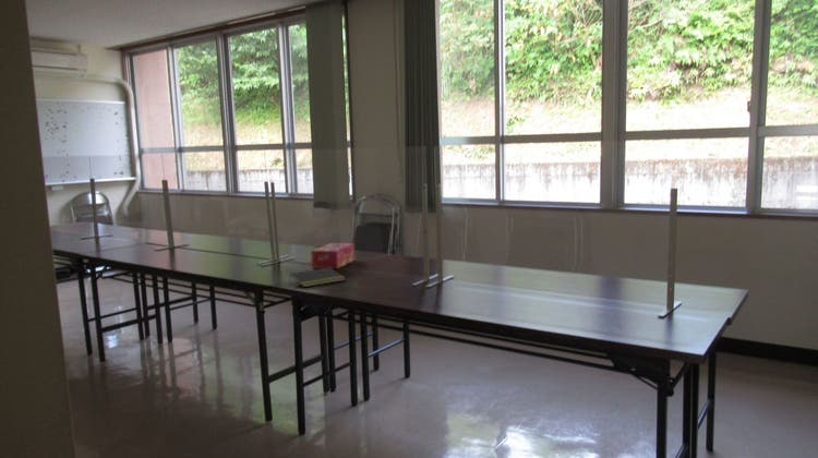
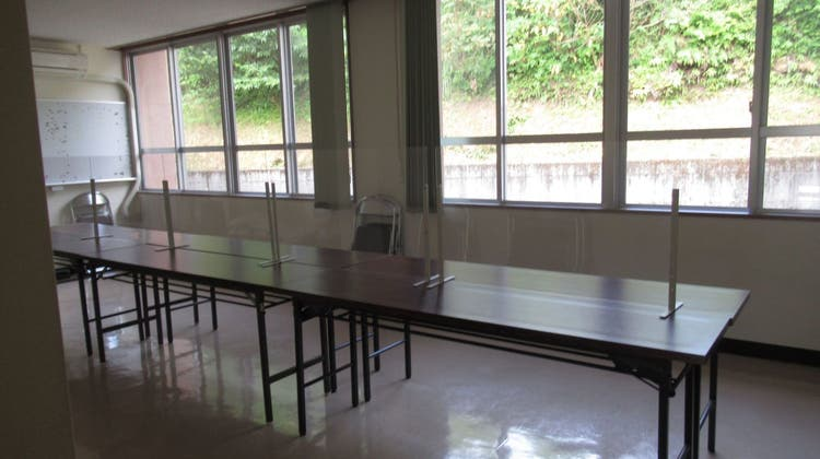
- notepad (317, 276)
- tissue box (334, 255)
